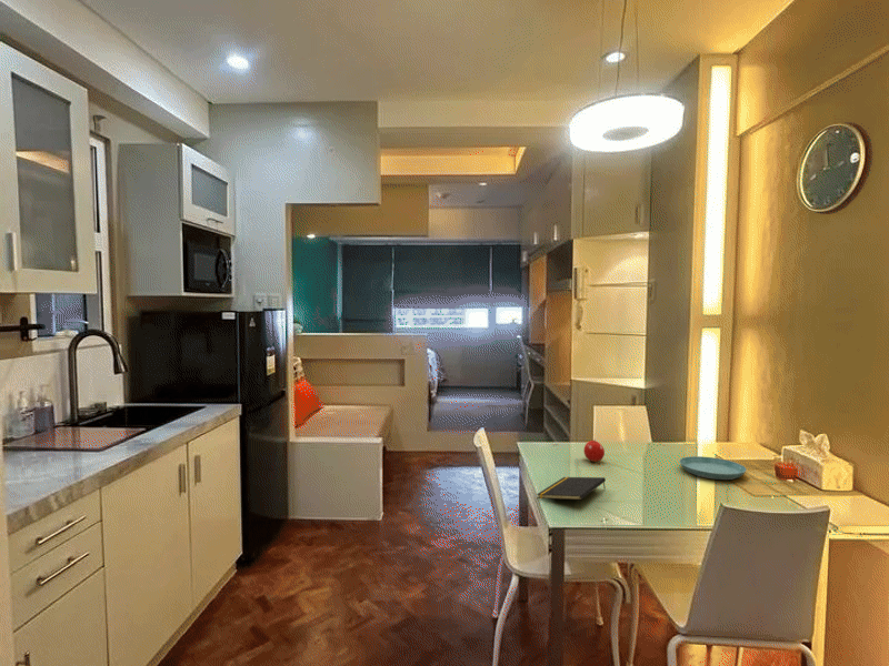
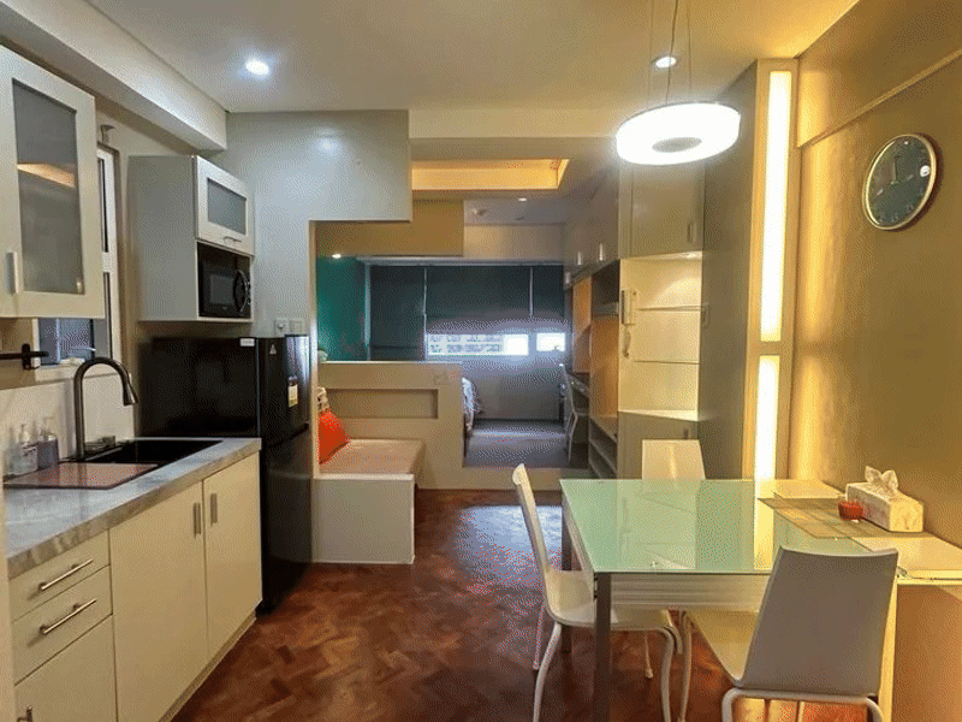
- notepad (571, 487)
- fruit (593, 450)
- saucer (711, 467)
